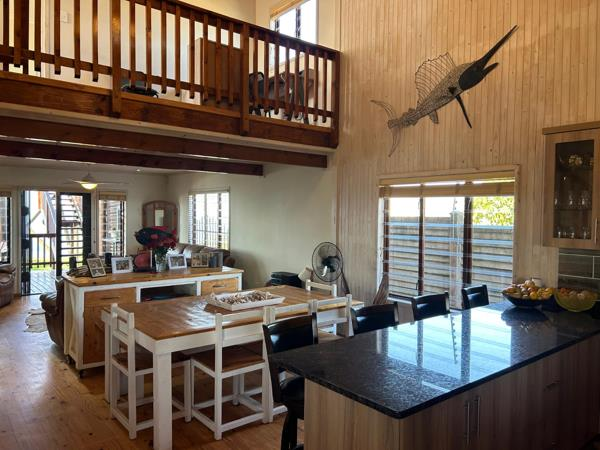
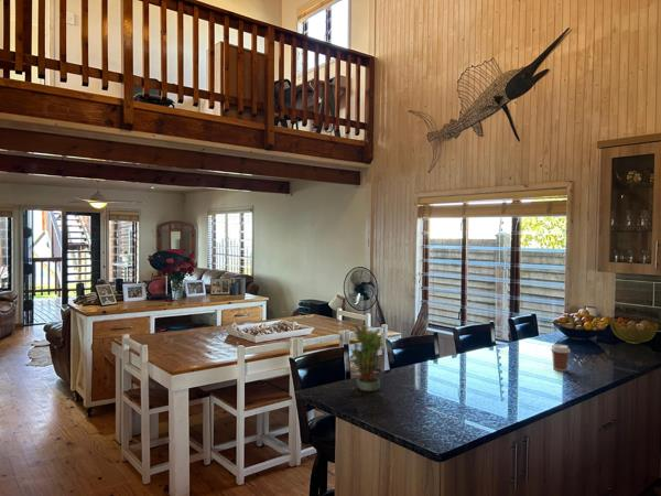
+ potted plant (362, 354)
+ coffee cup (560, 357)
